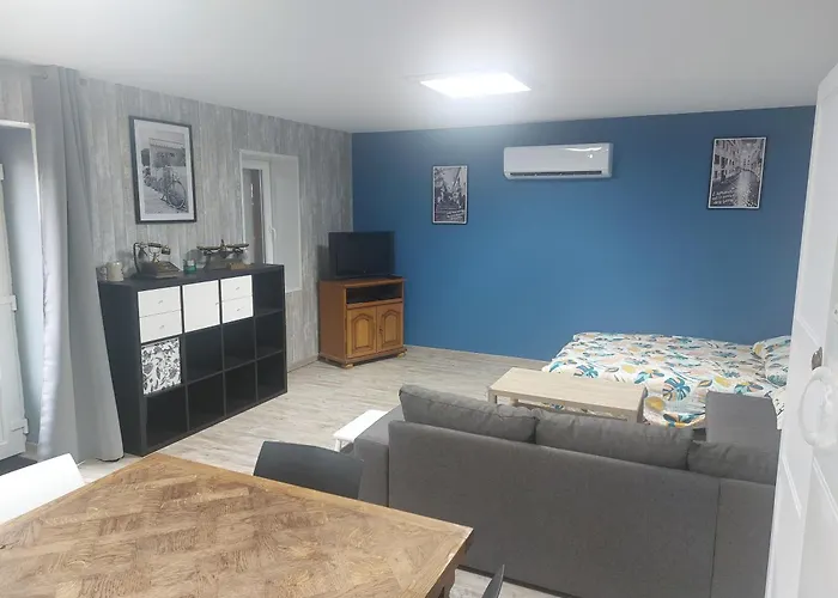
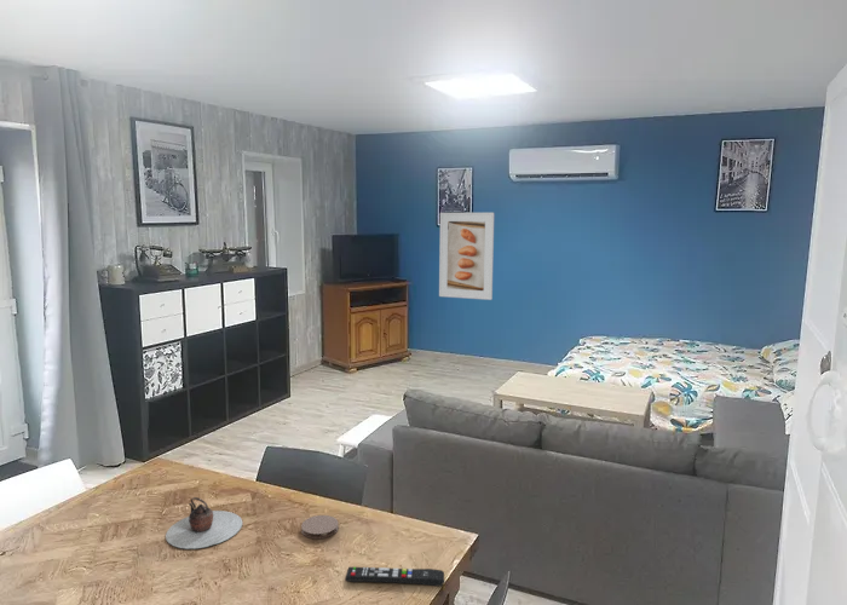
+ coaster (319, 526)
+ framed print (466, 255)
+ teapot (203, 513)
+ remote control (394, 576)
